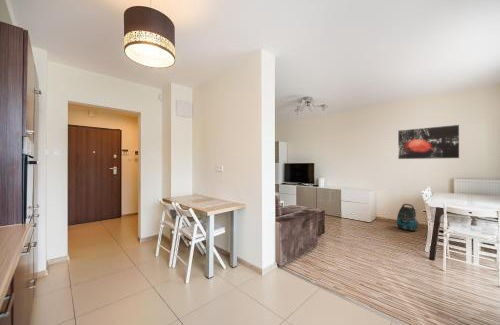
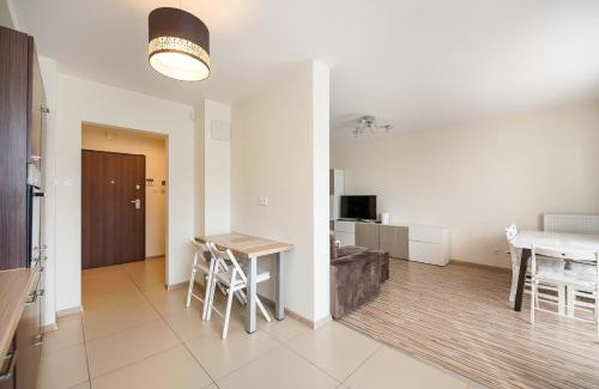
- vacuum cleaner (406, 216)
- wall art (426, 143)
